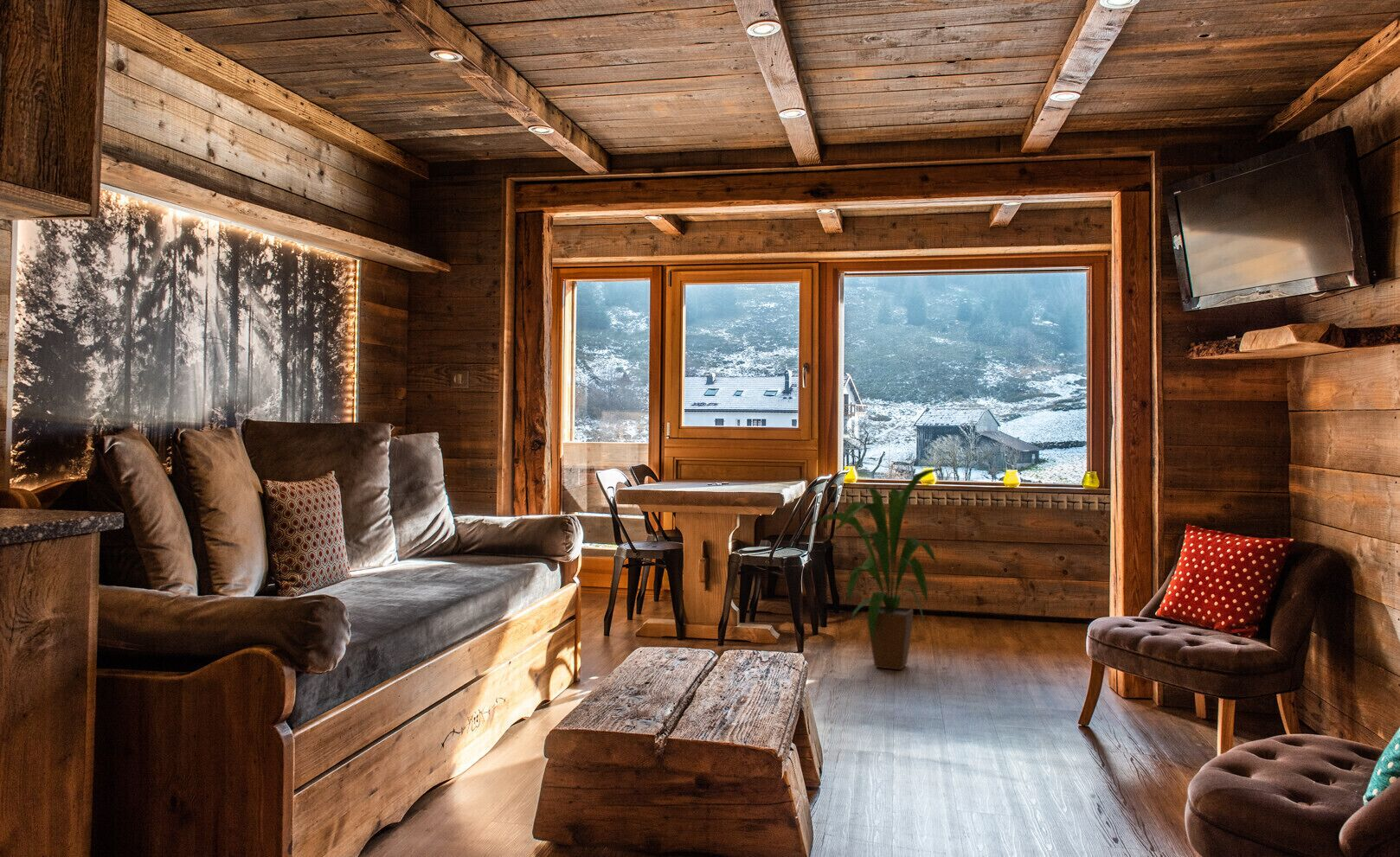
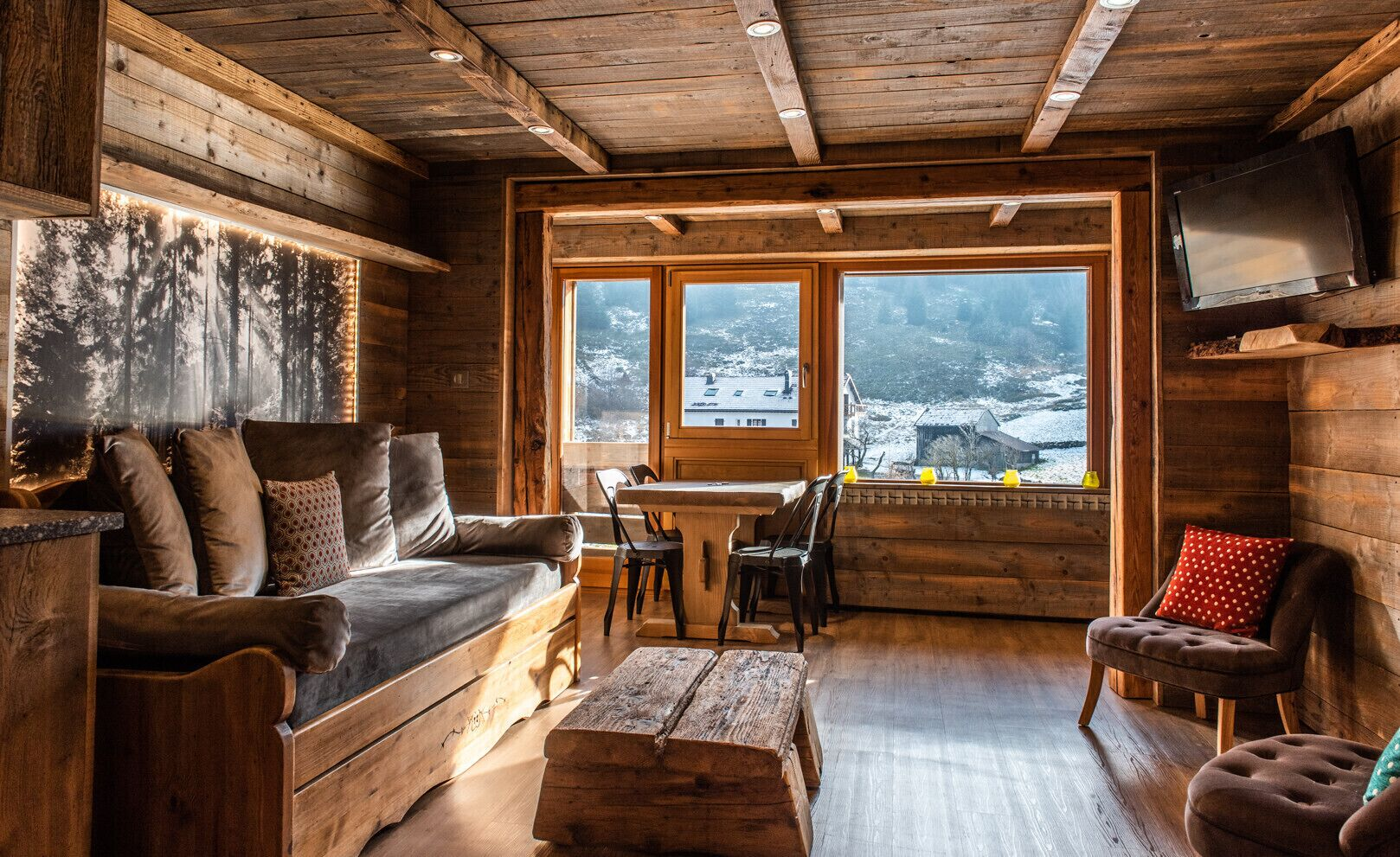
- house plant (874, 566)
